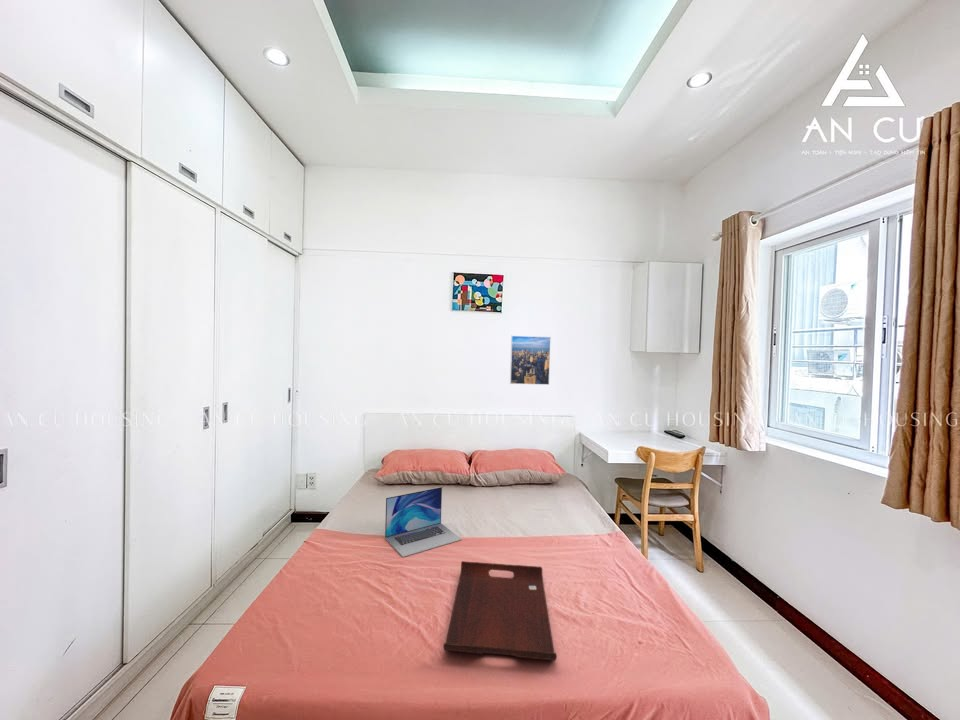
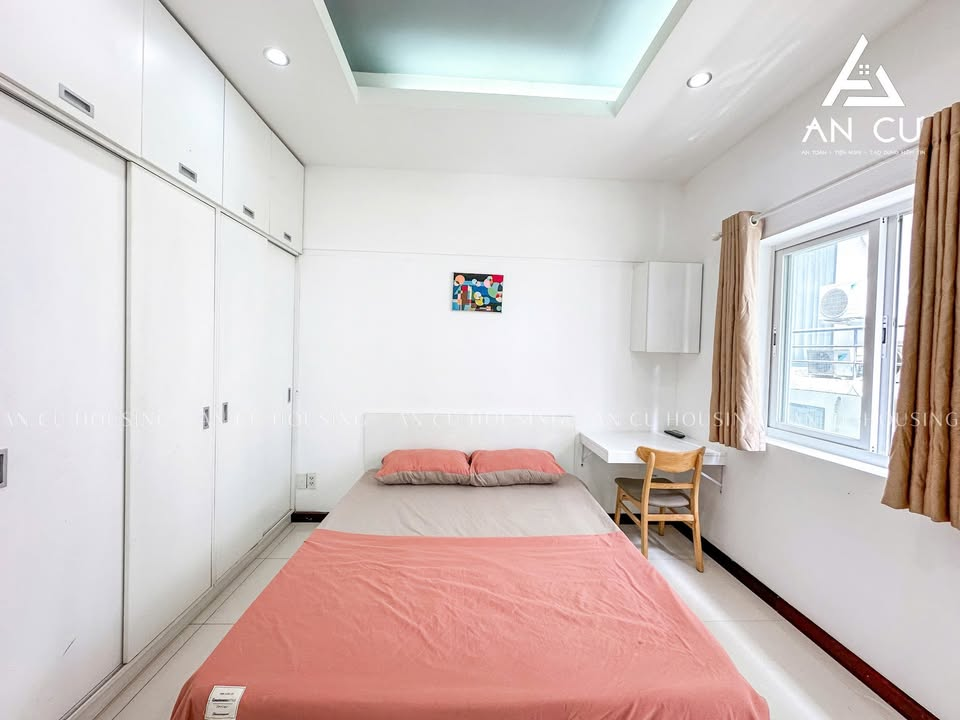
- laptop (424, 518)
- serving tray (500, 605)
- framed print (530, 360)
